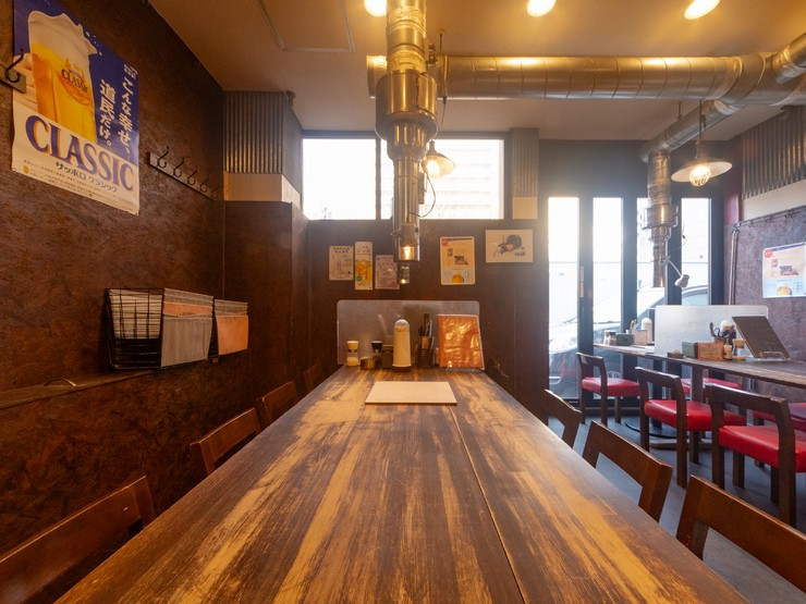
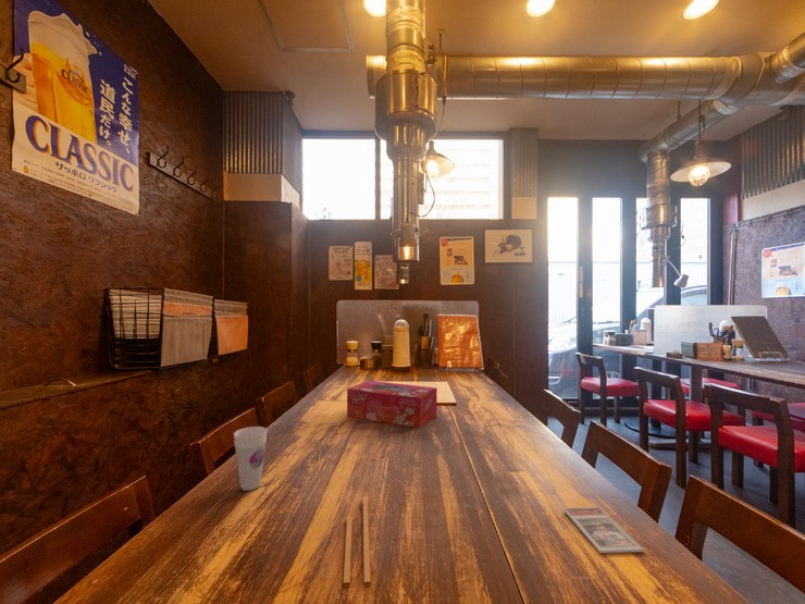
+ chopsticks (350, 532)
+ graded trading card (599, 528)
+ tissue box (392, 402)
+ cup (250, 458)
